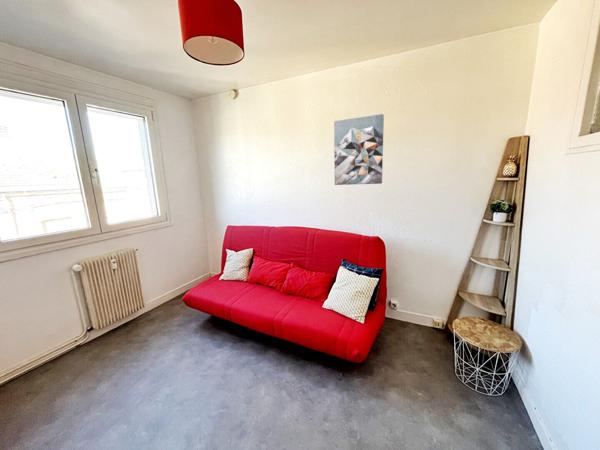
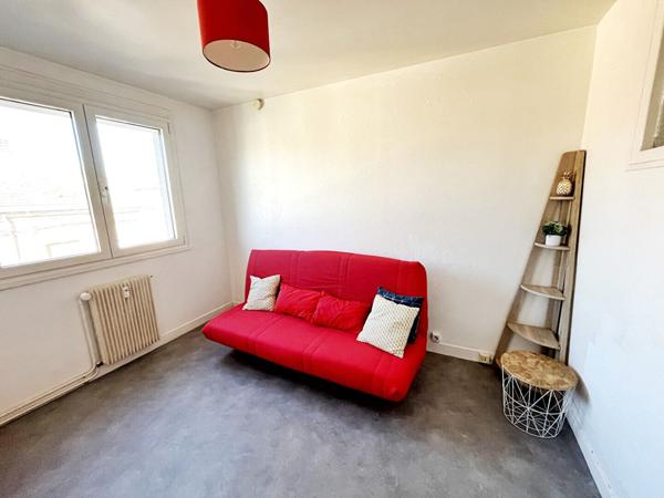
- wall art (357, 151)
